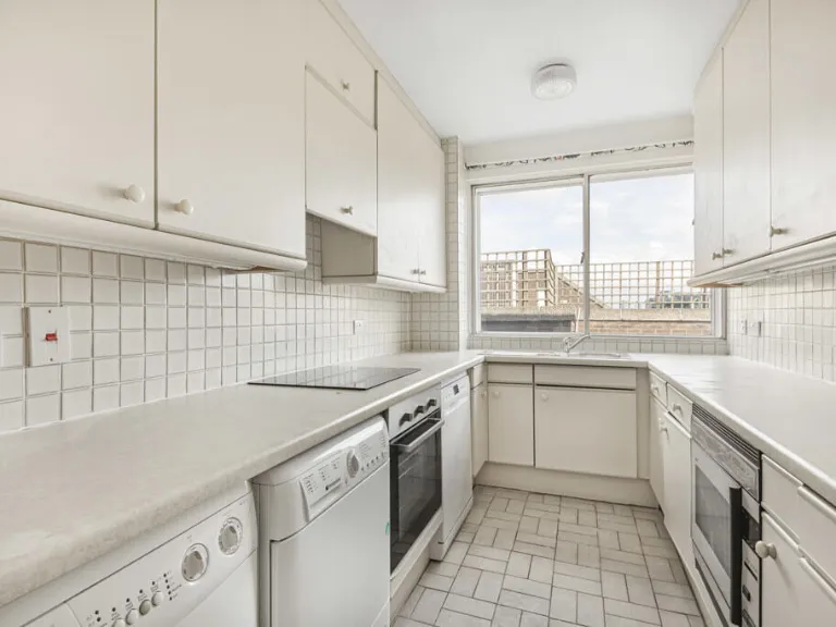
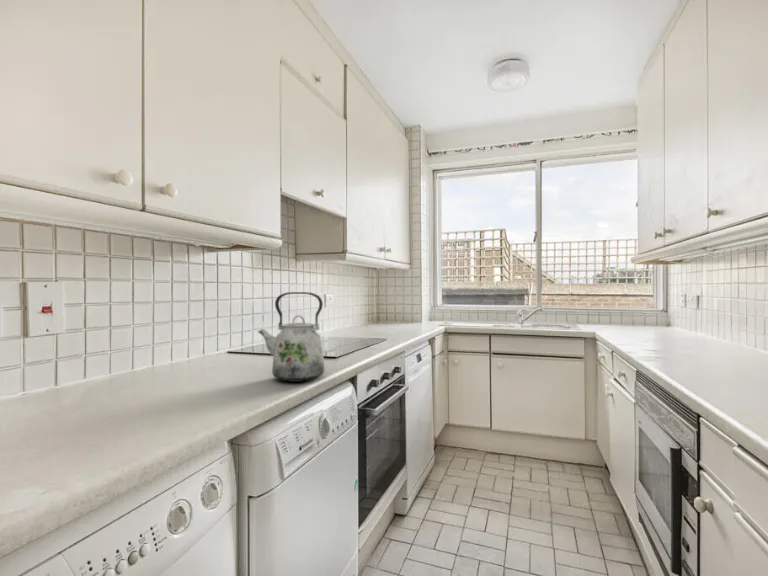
+ kettle (289, 335)
